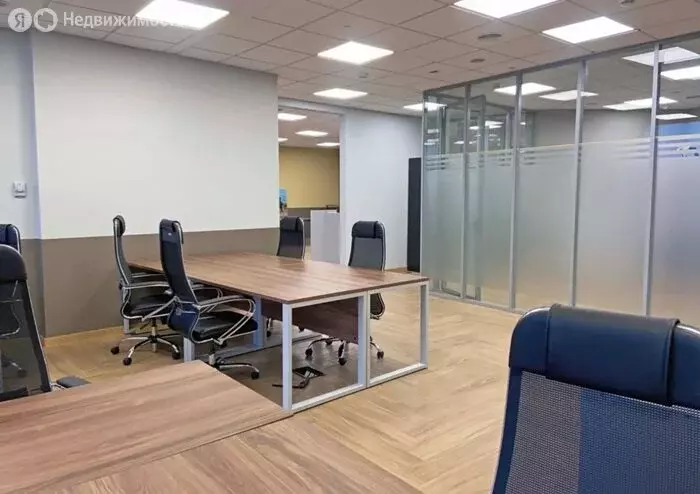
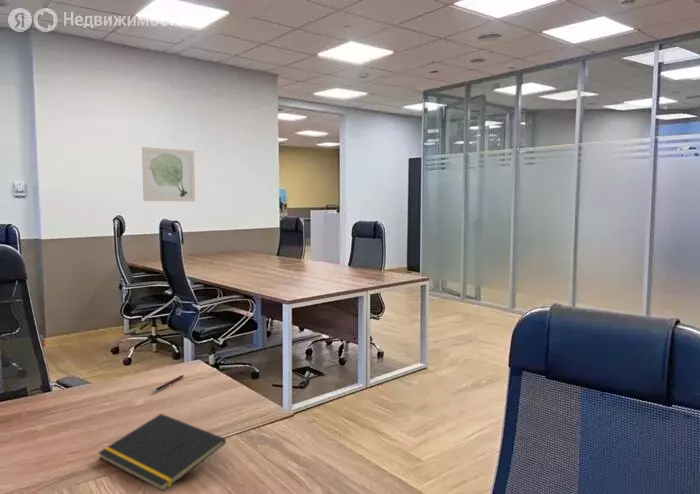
+ wall art (169, 175)
+ pen (168, 383)
+ notepad (162, 448)
